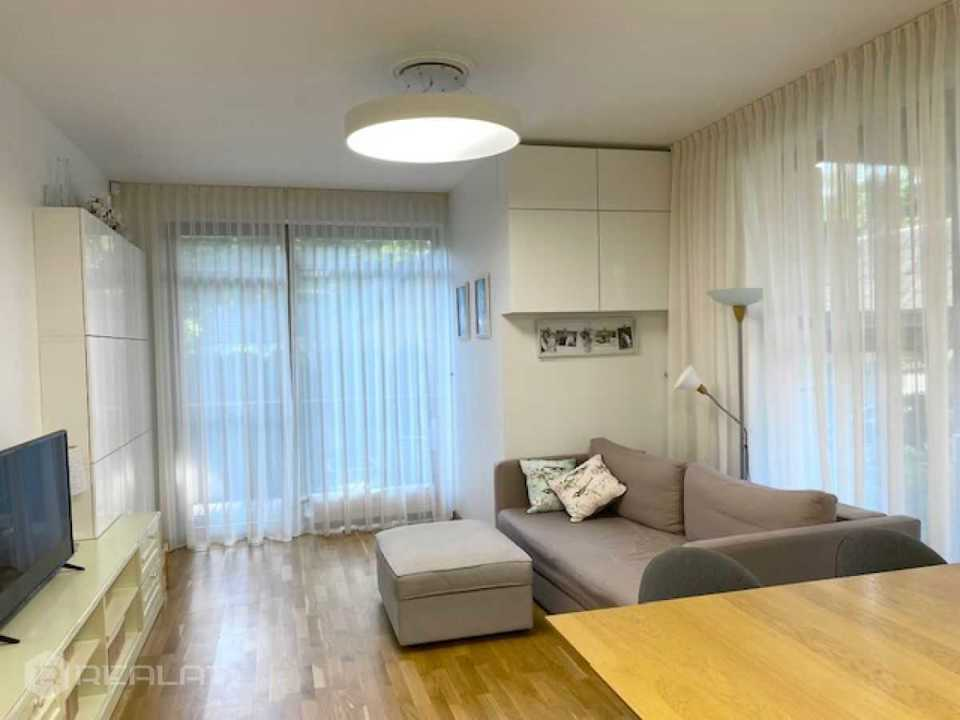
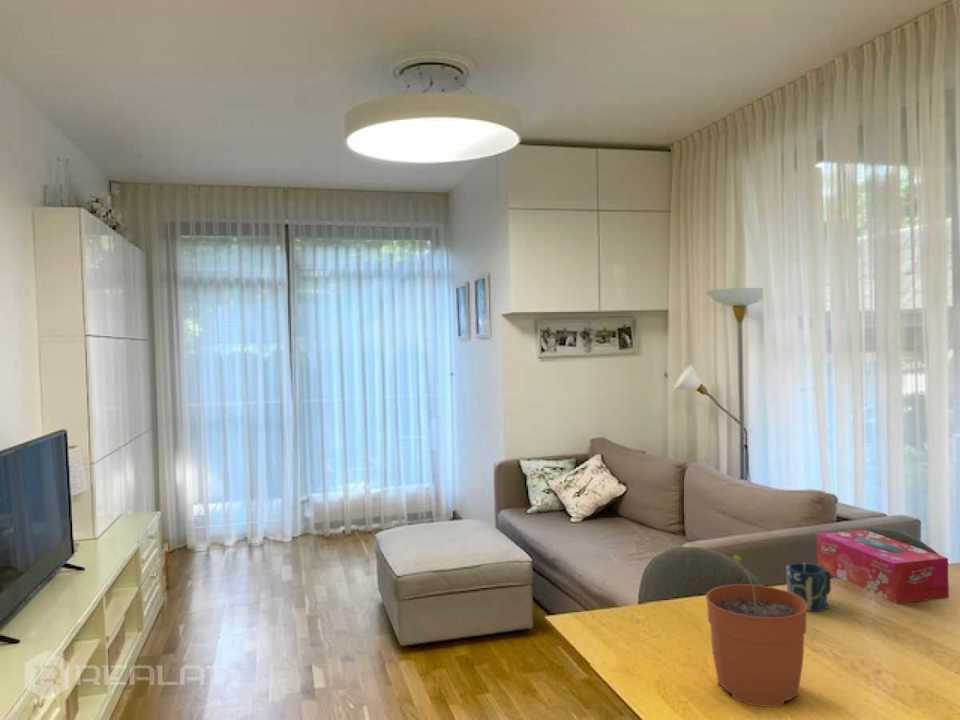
+ cup (811, 585)
+ tissue box (878, 563)
+ plant pot (755, 621)
